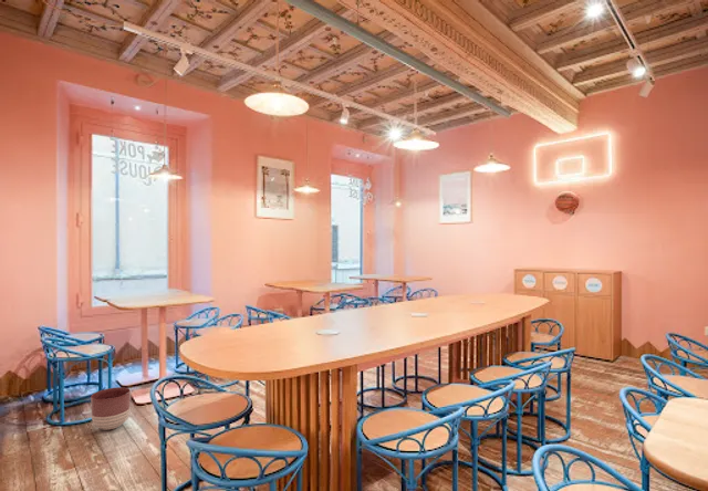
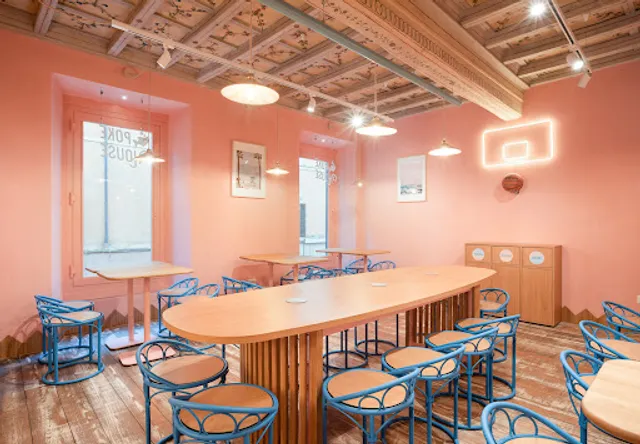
- planter (111, 409)
